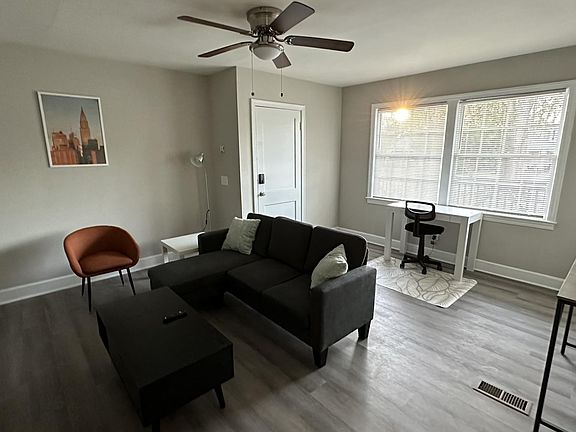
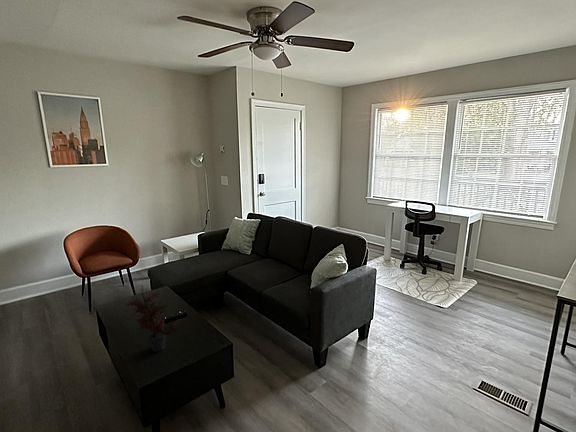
+ potted plant (152, 316)
